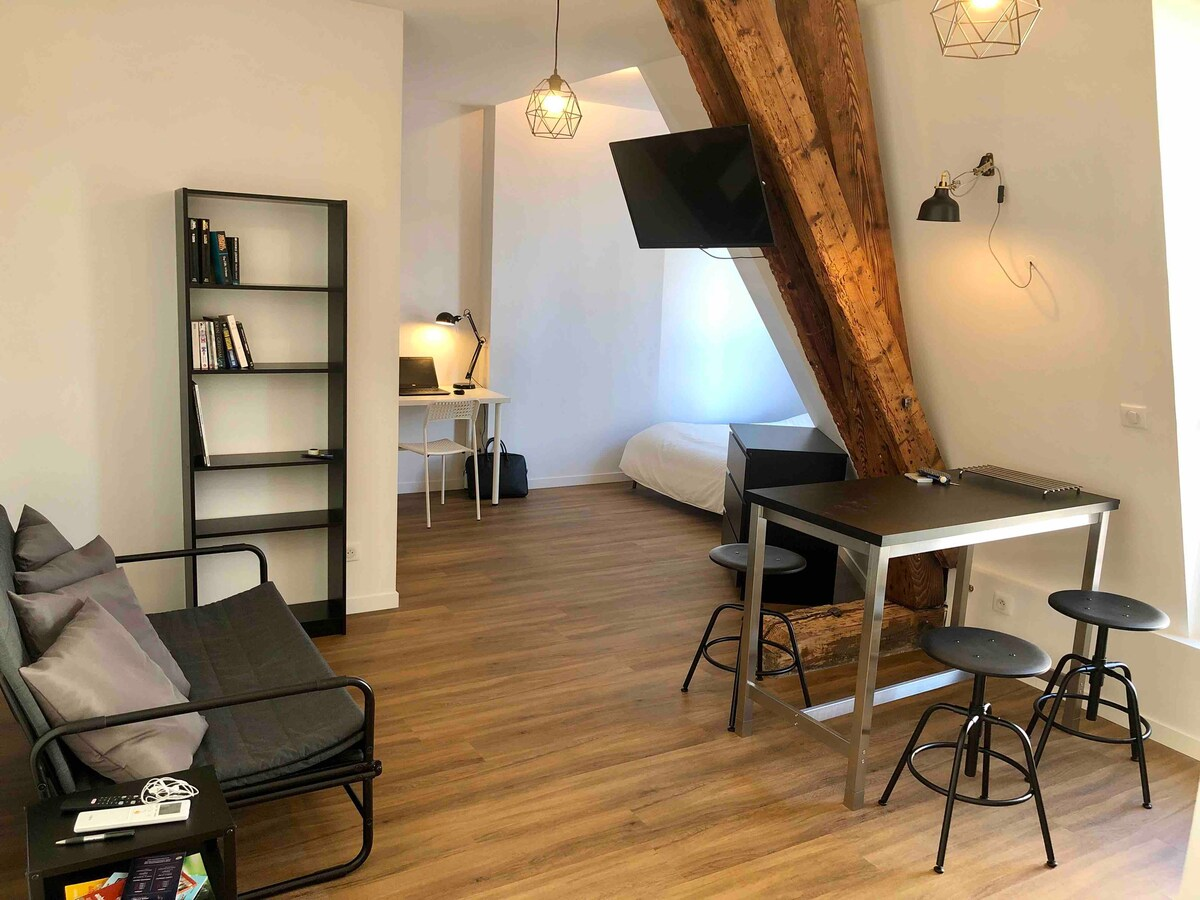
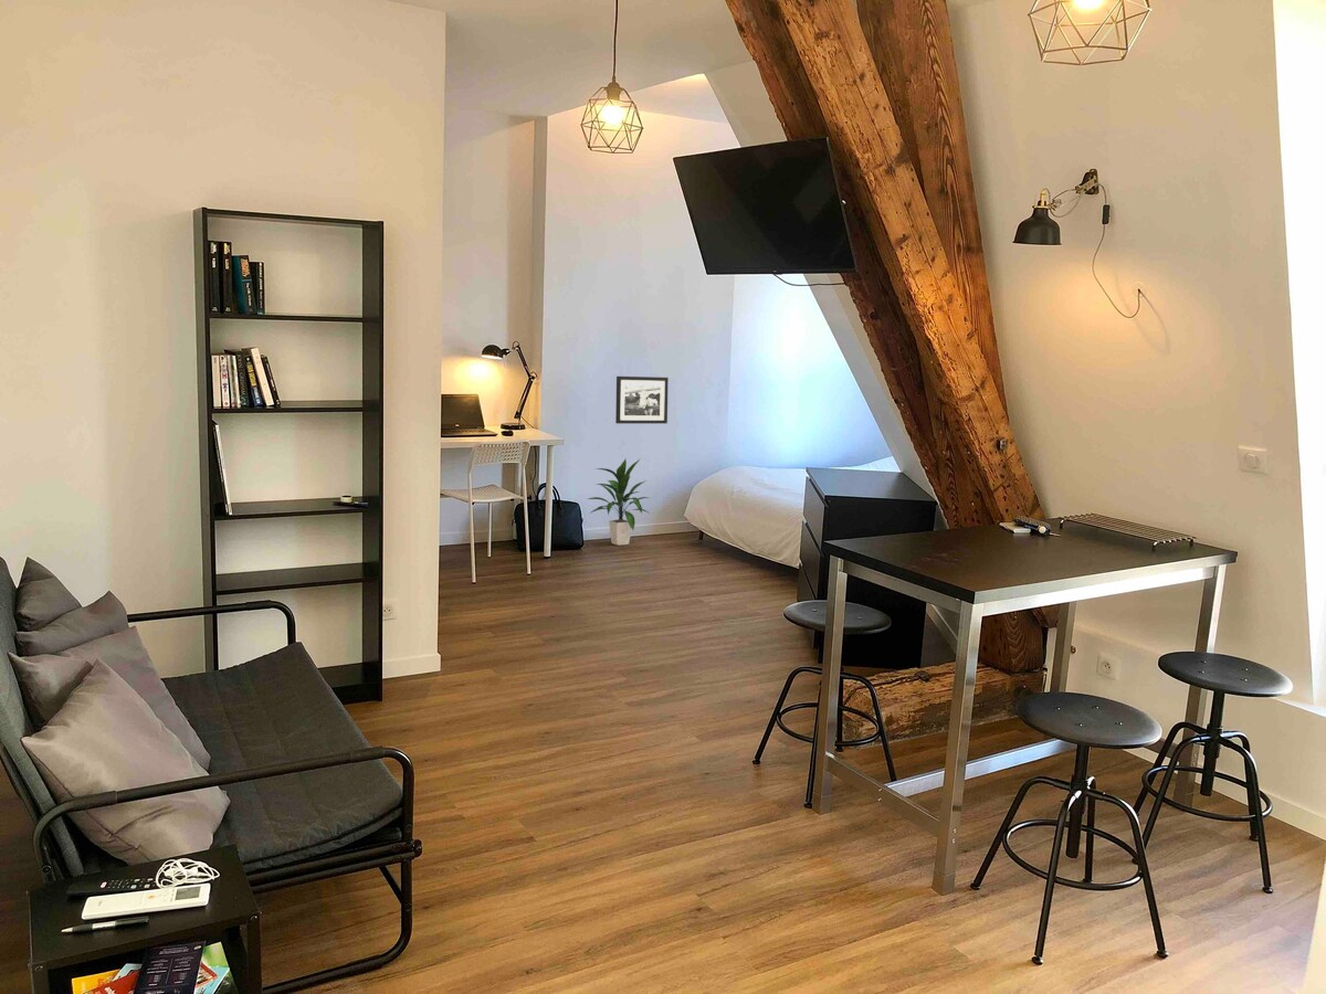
+ picture frame (642, 400)
+ indoor plant (620, 501)
